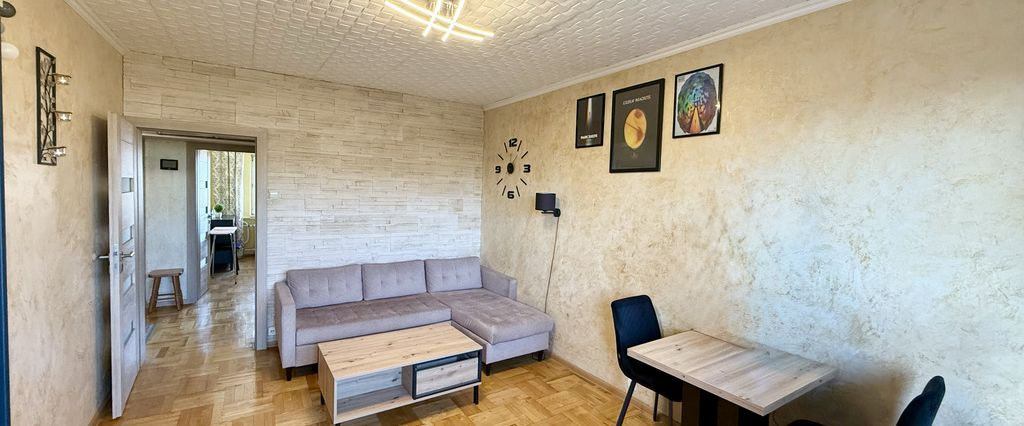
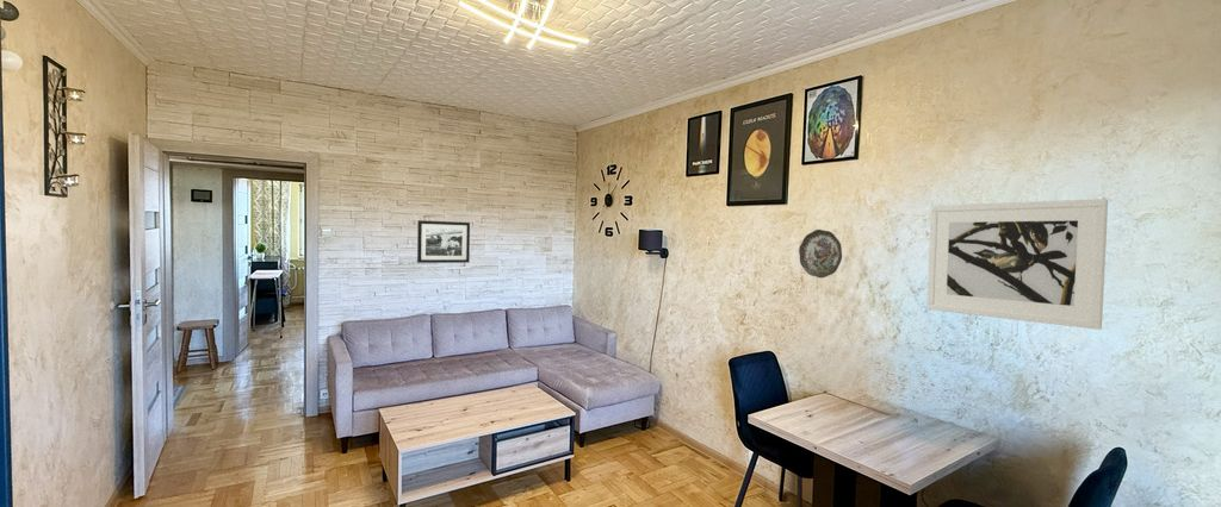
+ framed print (1006, 261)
+ picture frame (444, 242)
+ decorative plate (820, 254)
